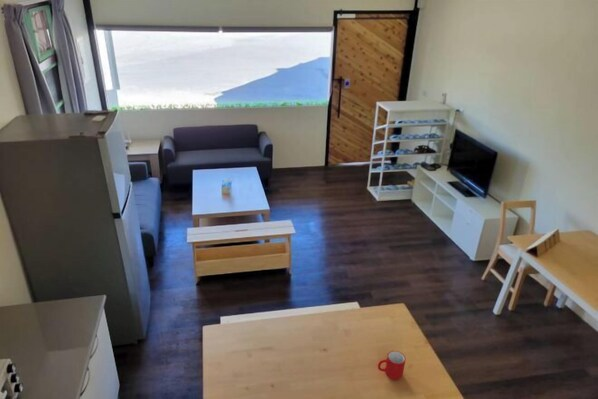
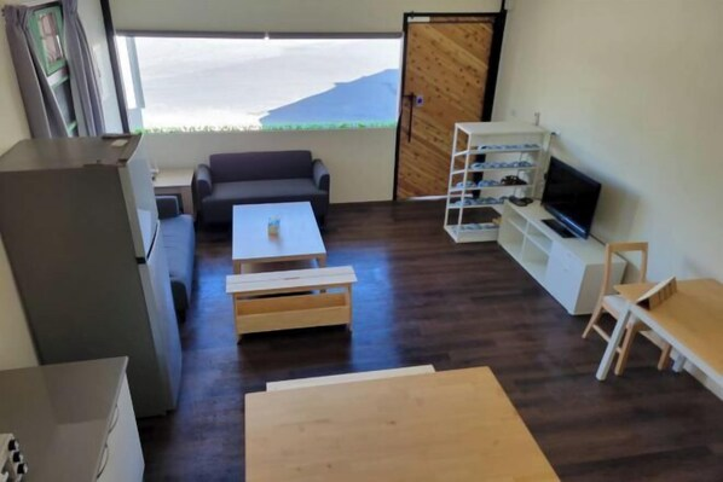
- cup (390, 365)
